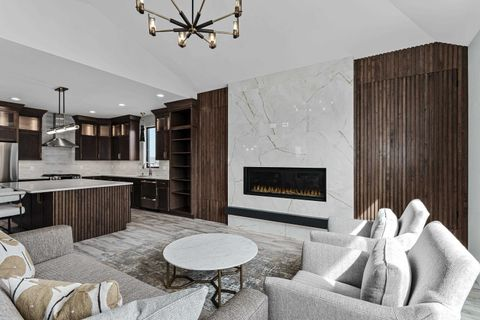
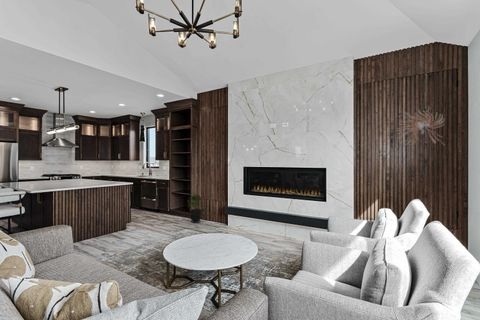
+ wall sculpture (419, 127)
+ potted plant (195, 207)
